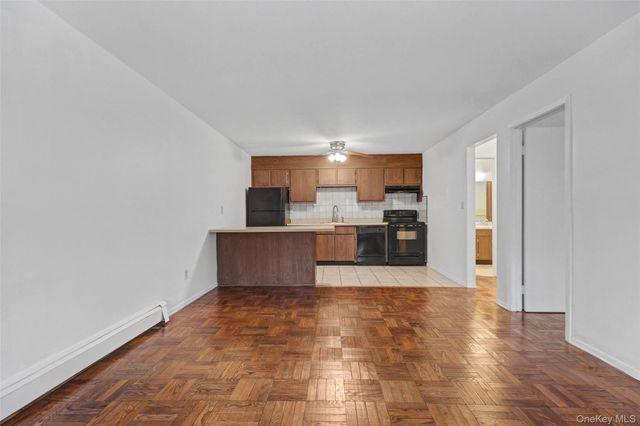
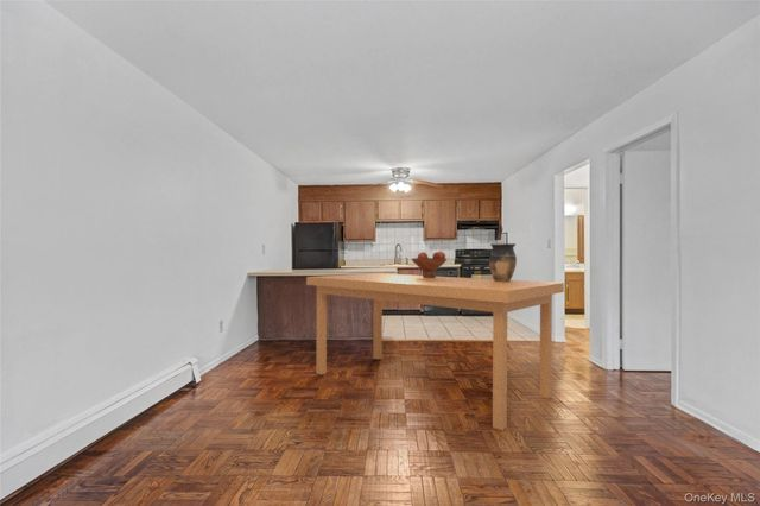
+ fruit bowl (429, 264)
+ desk (435, 305)
+ vase (502, 261)
